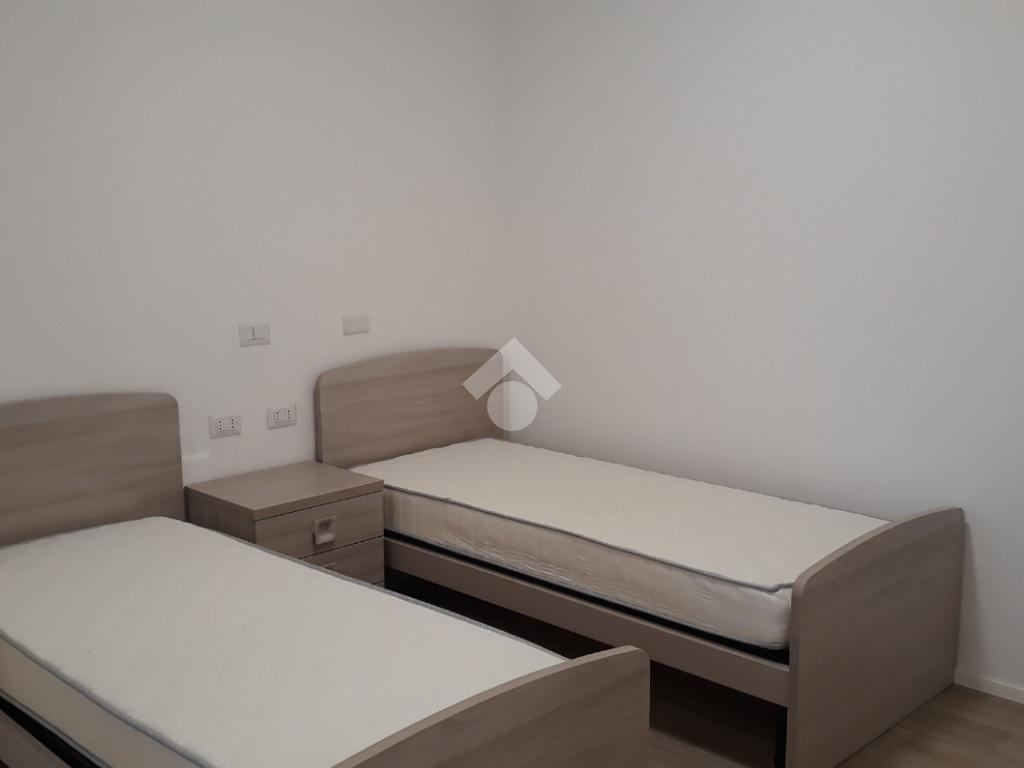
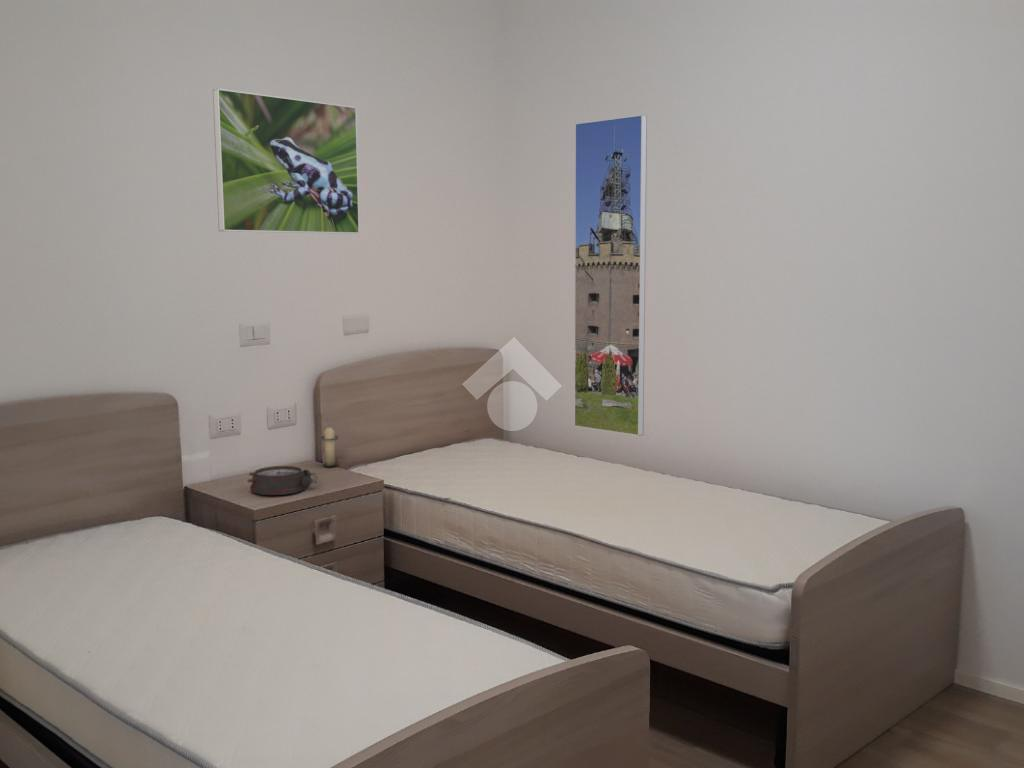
+ candle (329, 445)
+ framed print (608, 278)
+ alarm clock (283, 479)
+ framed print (290, 166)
